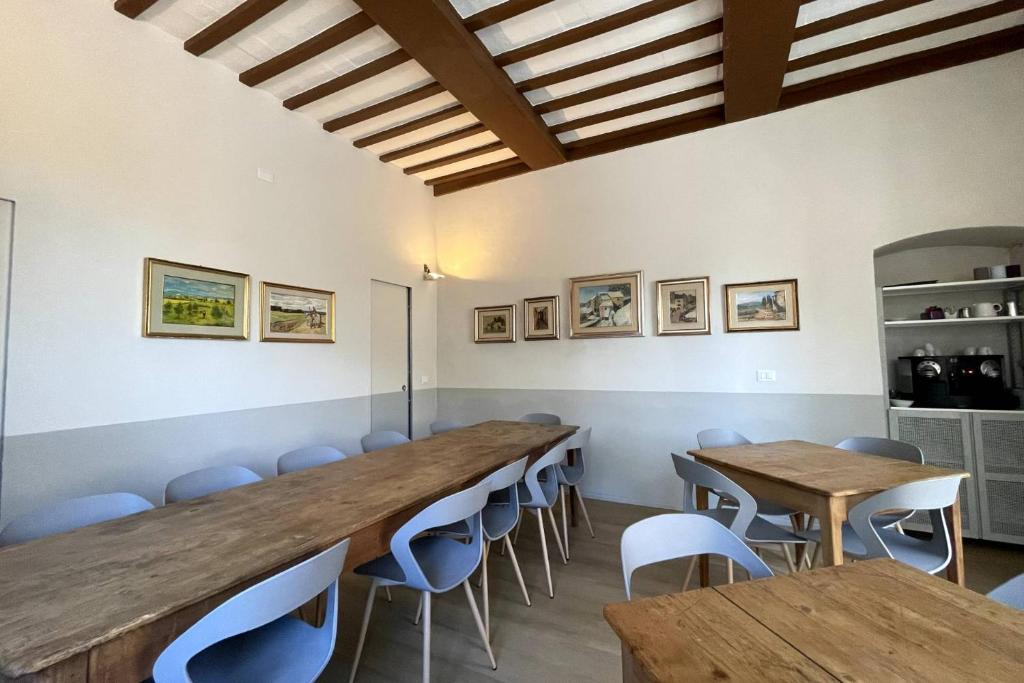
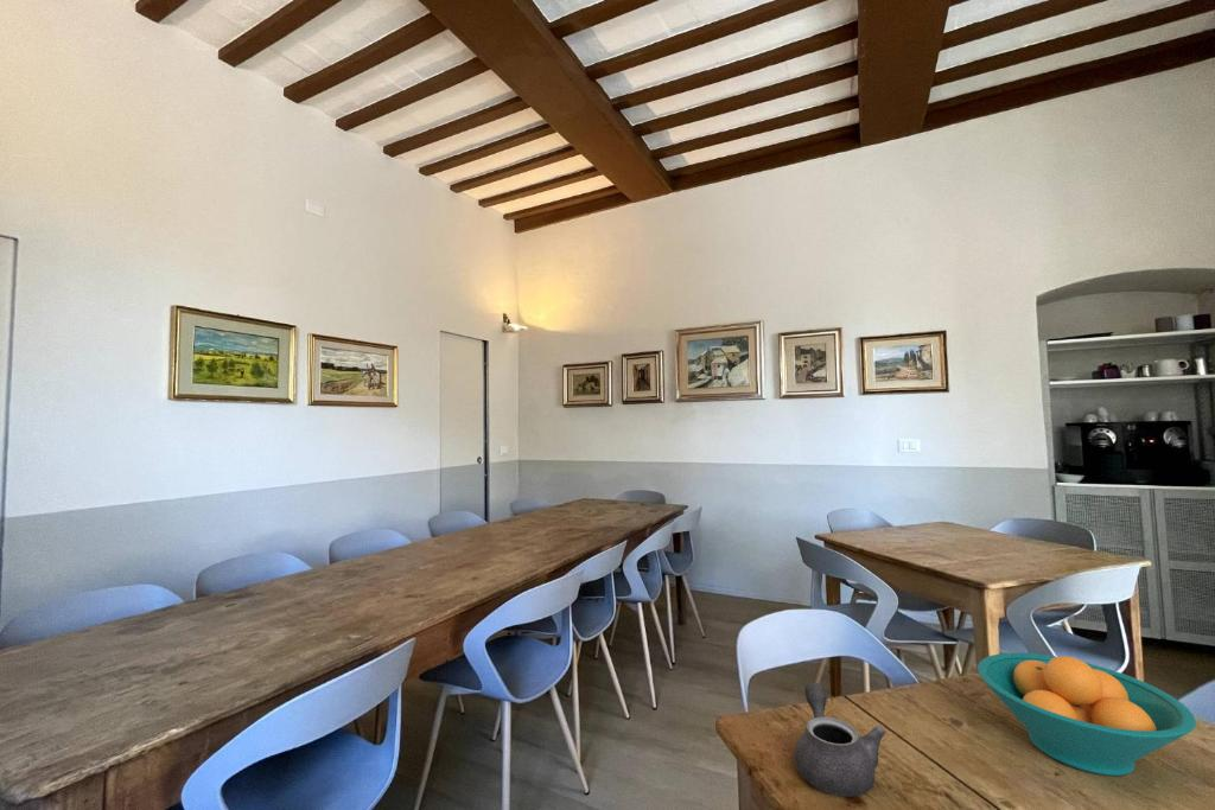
+ teapot (832, 733)
+ fruit bowl (1075, 704)
